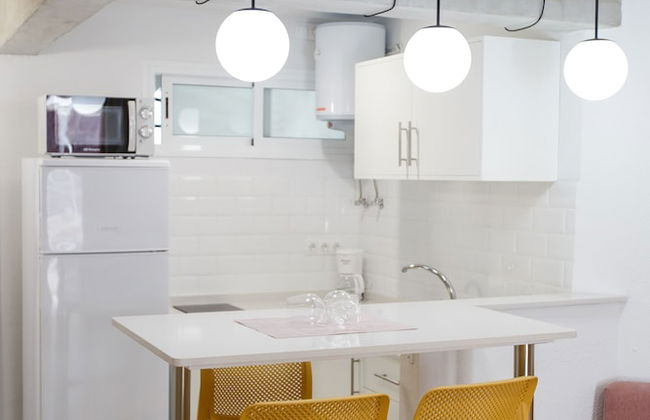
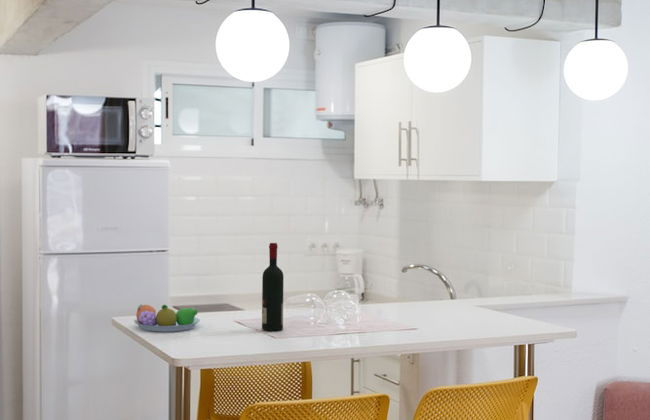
+ fruit bowl (168, 314)
+ alcohol (272, 286)
